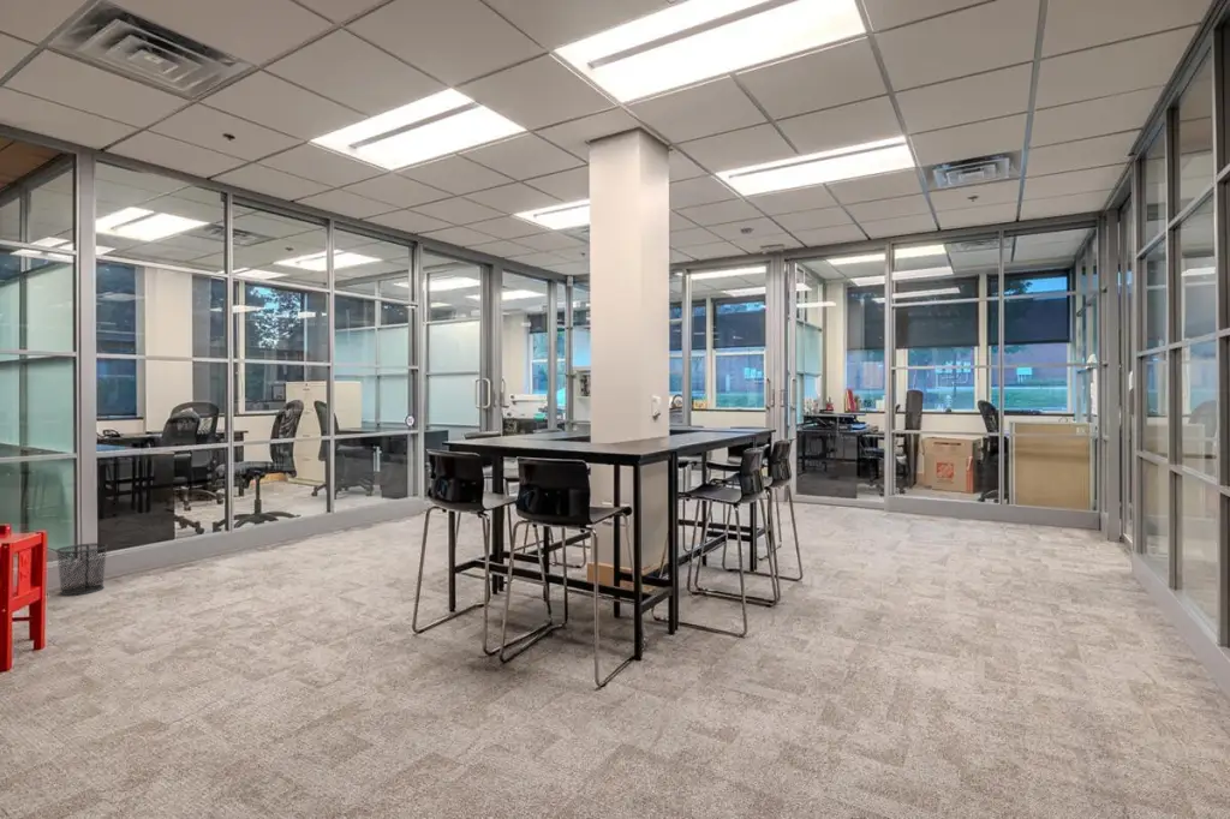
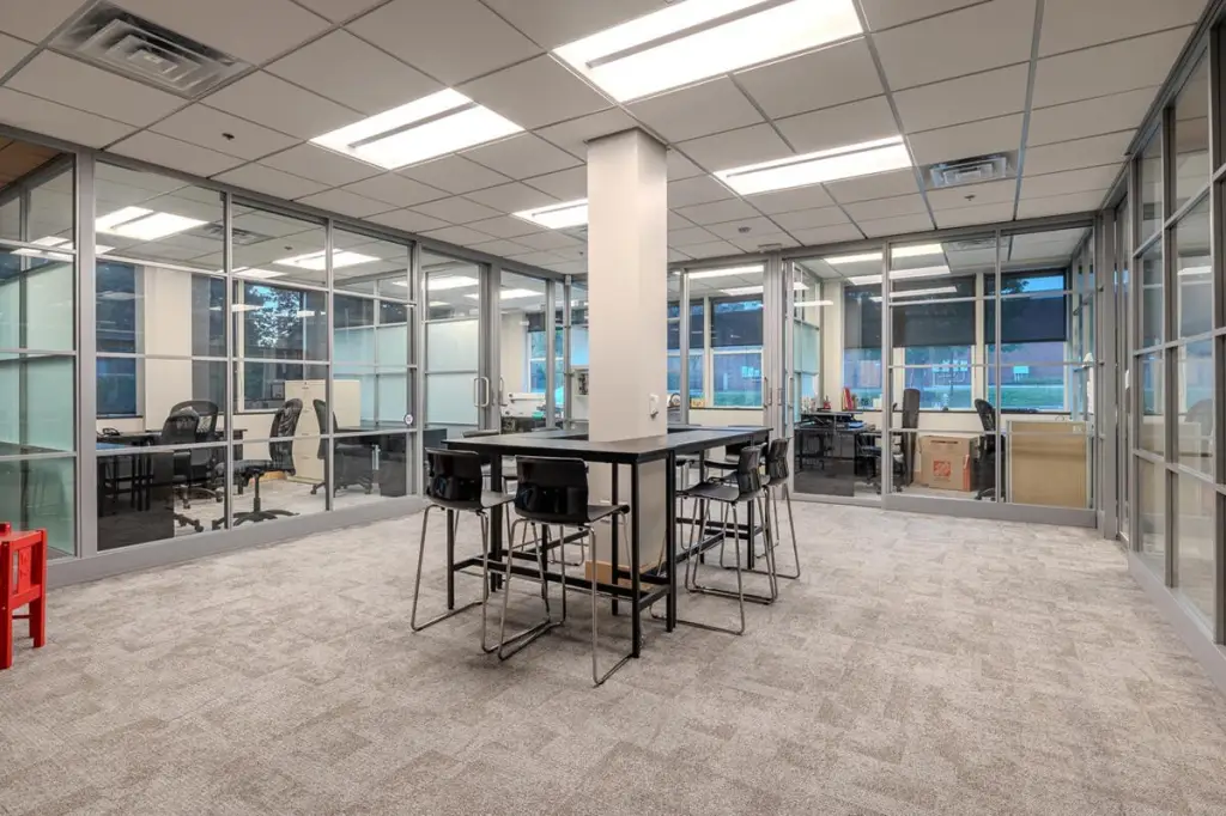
- waste bin (82, 569)
